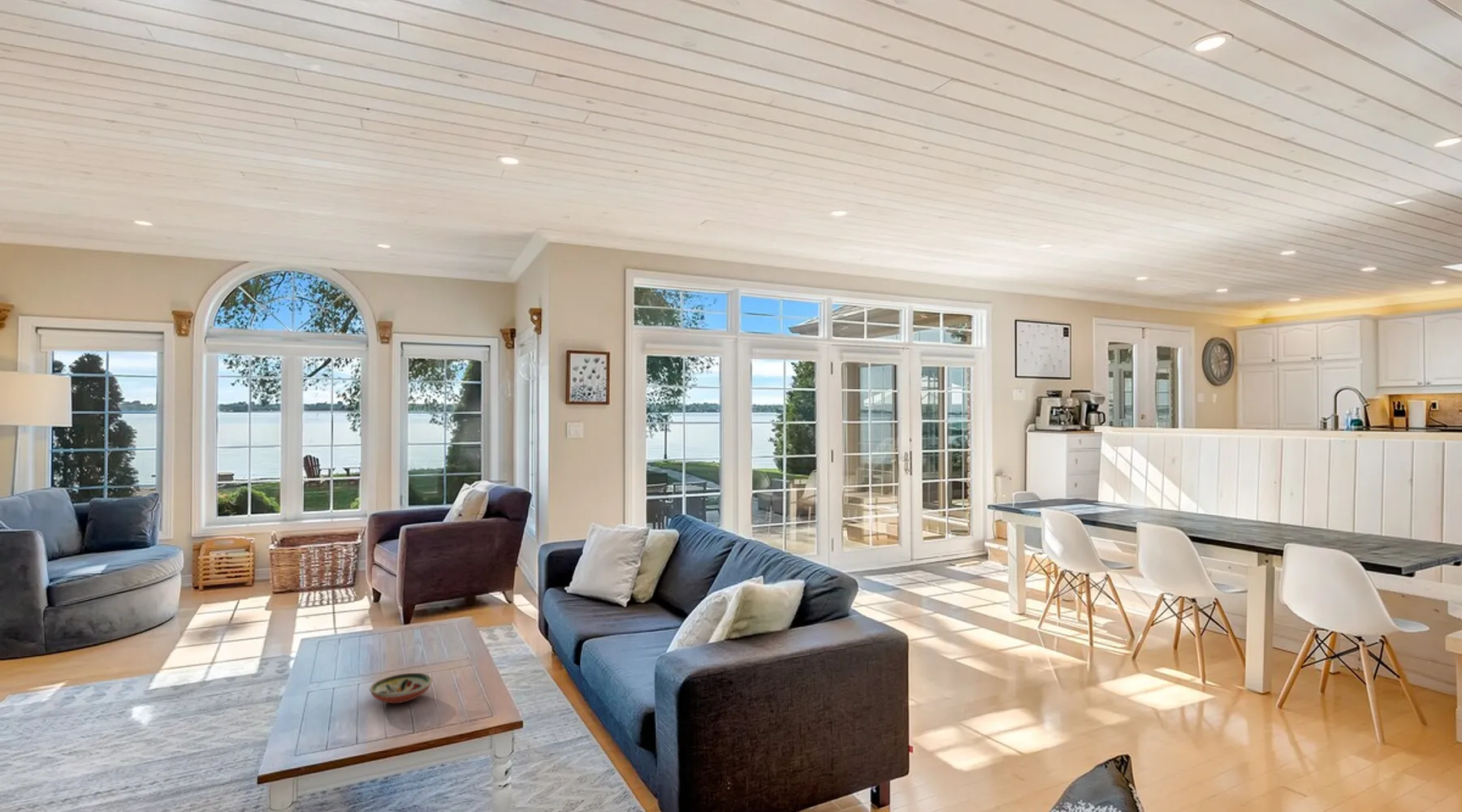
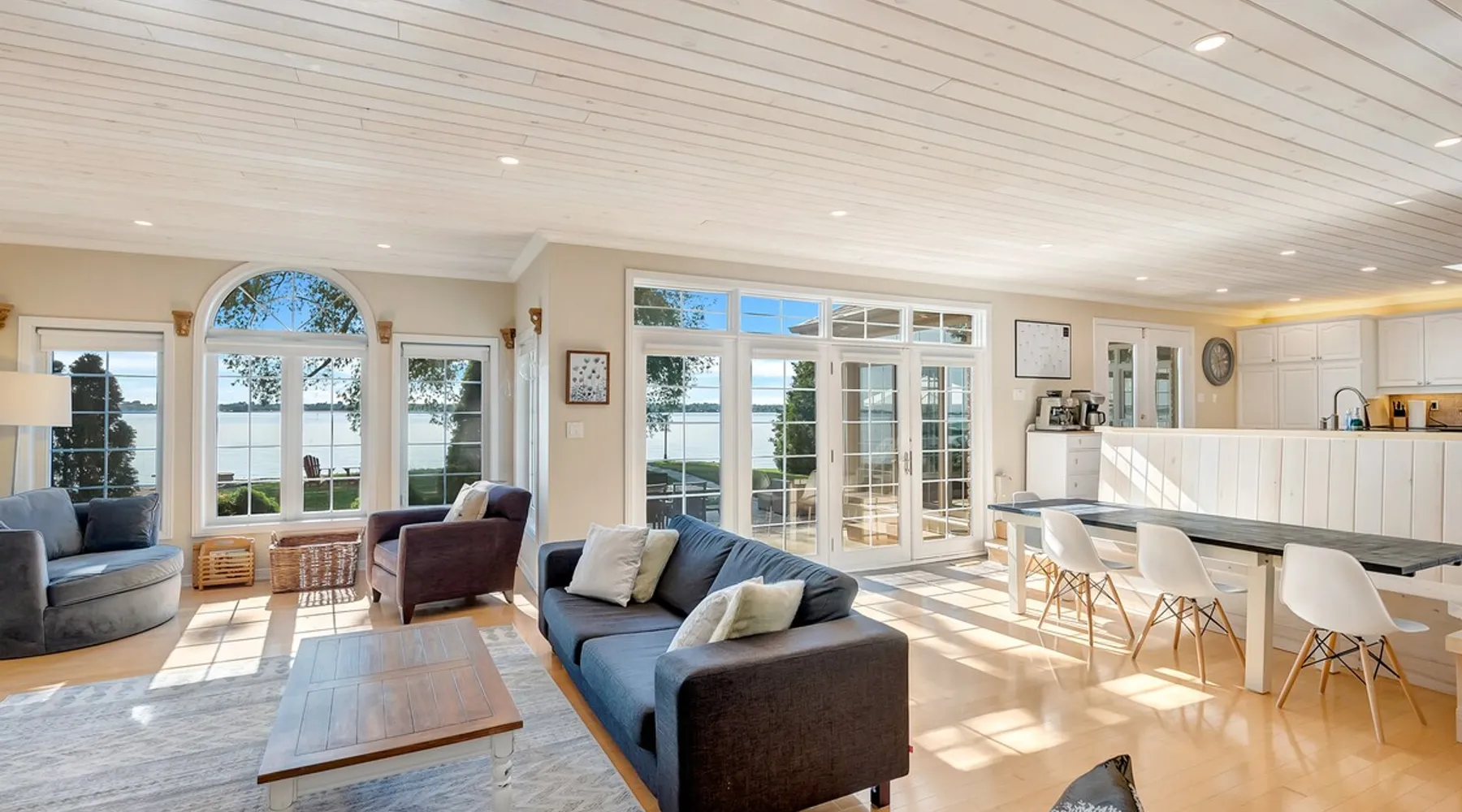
- decorative bowl (401, 690)
